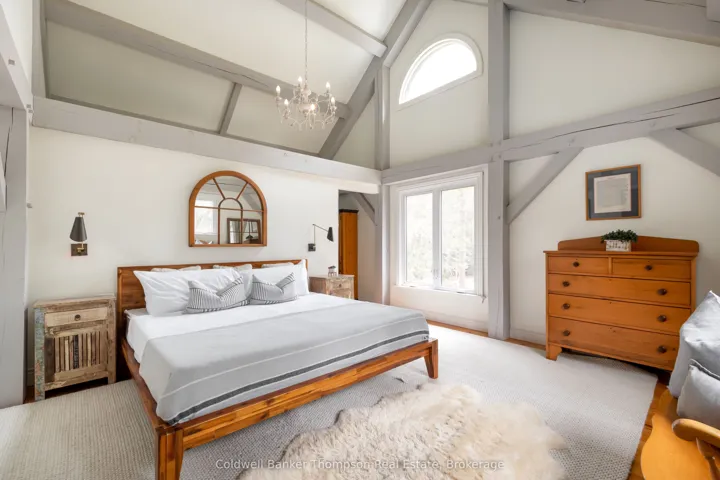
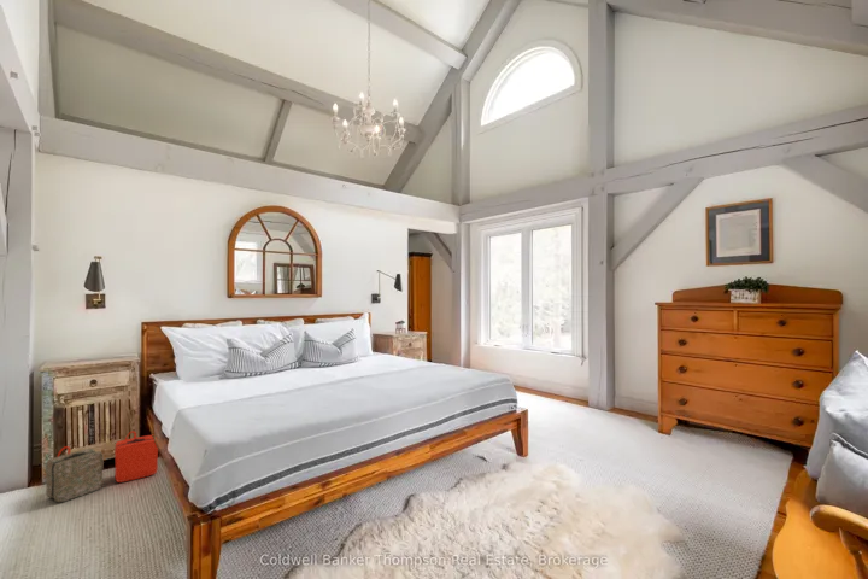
+ first aid kit (102, 462)
